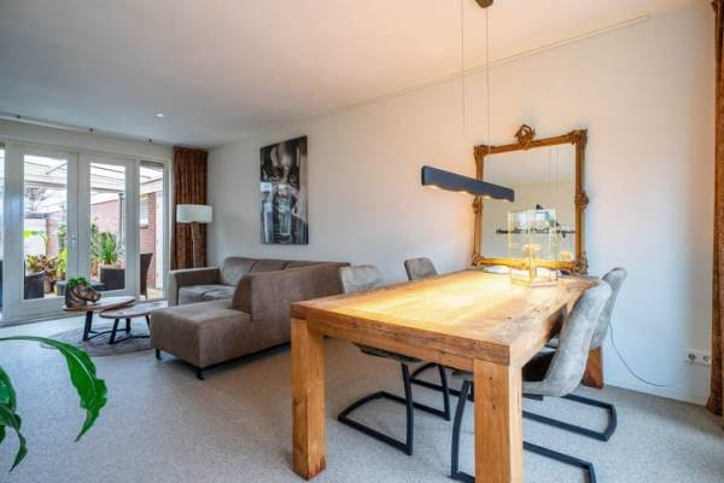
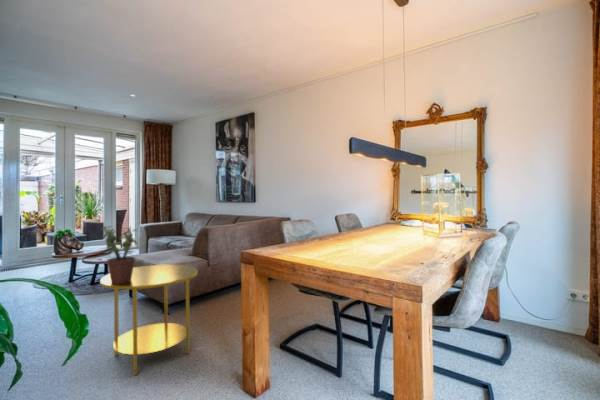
+ potted plant (124, 252)
+ side table (152, 324)
